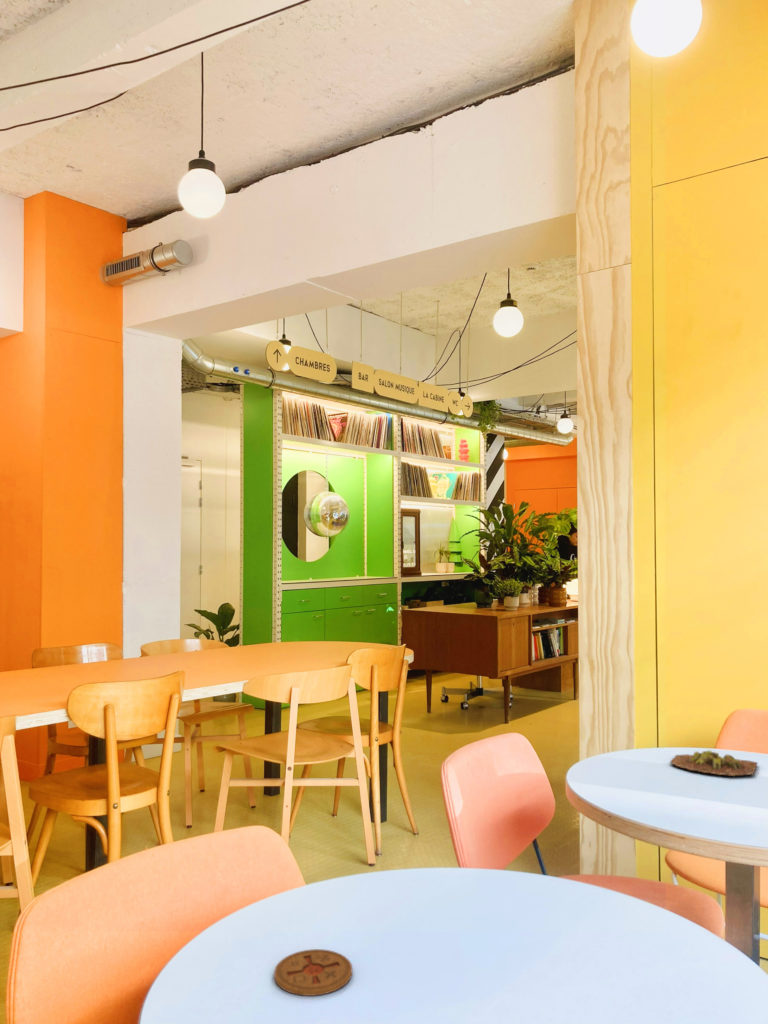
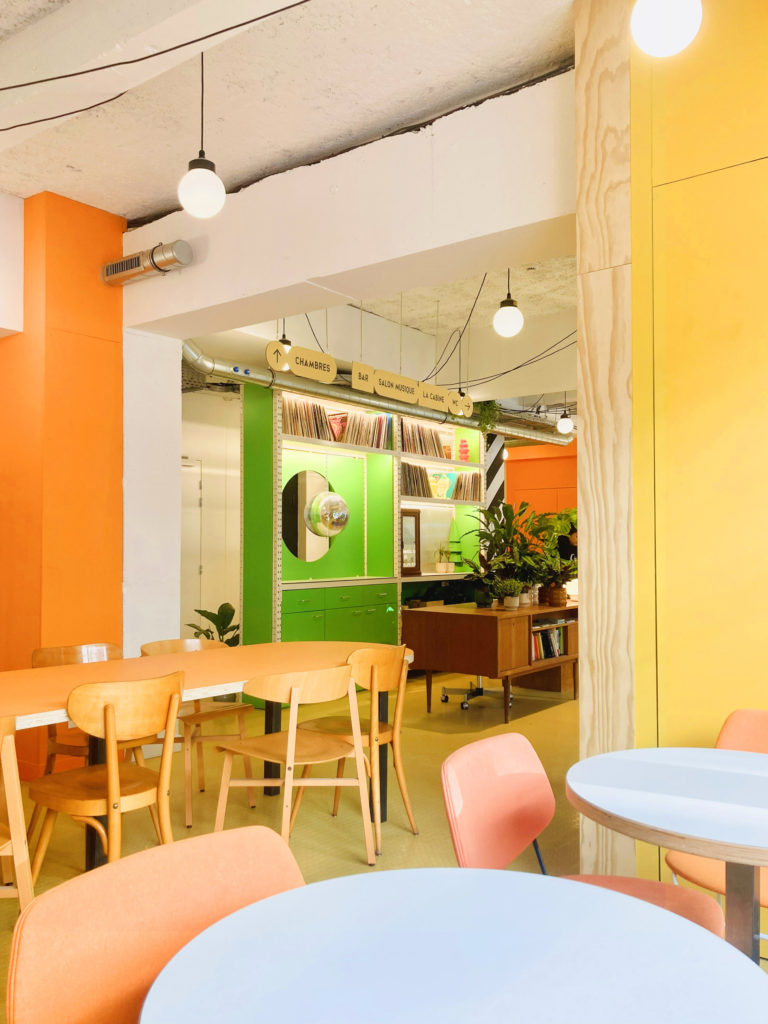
- coaster (313, 971)
- succulent plant (712, 759)
